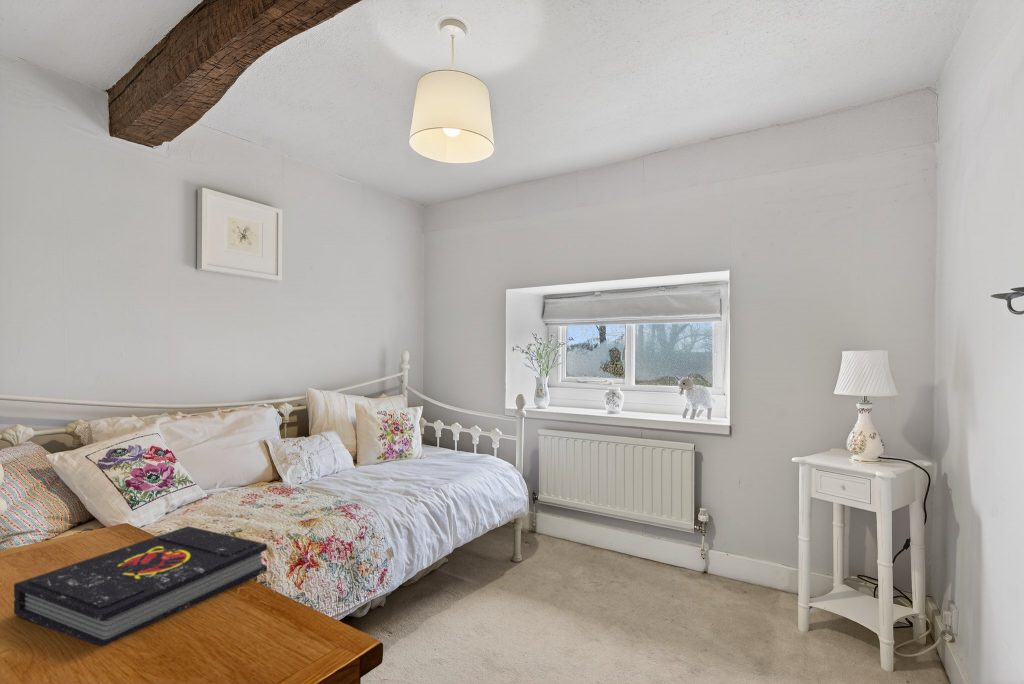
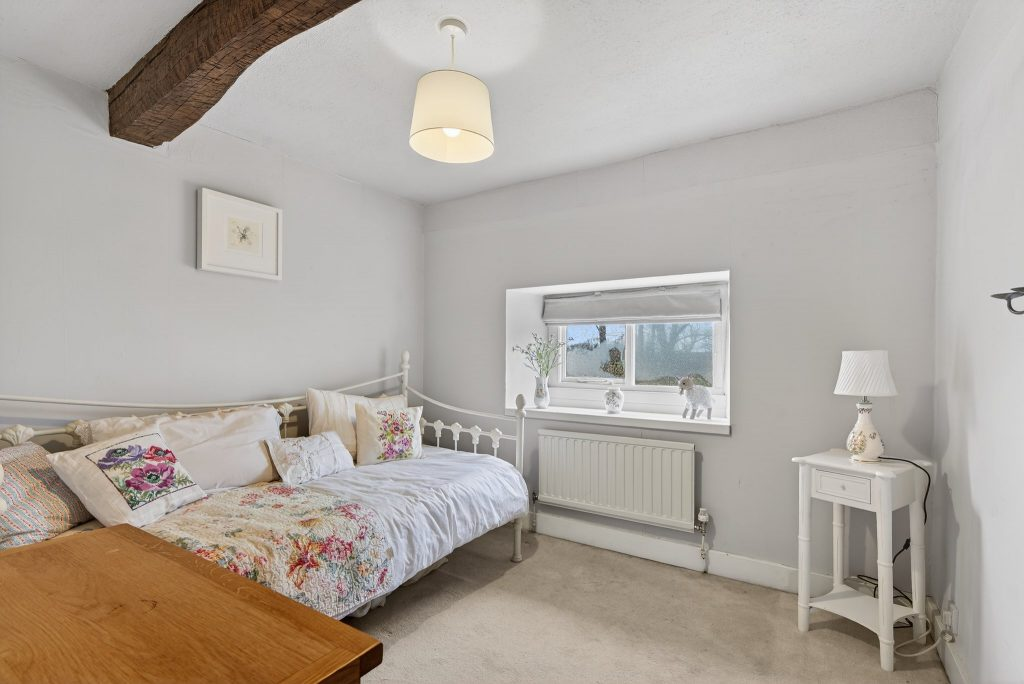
- book (152, 575)
